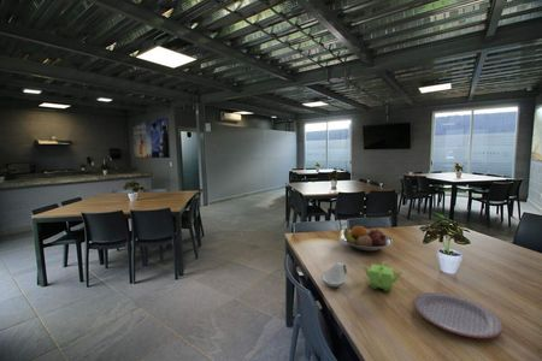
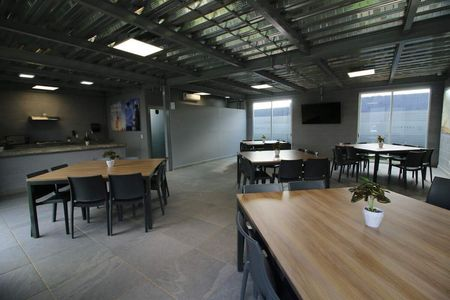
- teapot (381, 274)
- fruit bowl (365, 236)
- plate (454, 314)
- spoon rest (336, 273)
